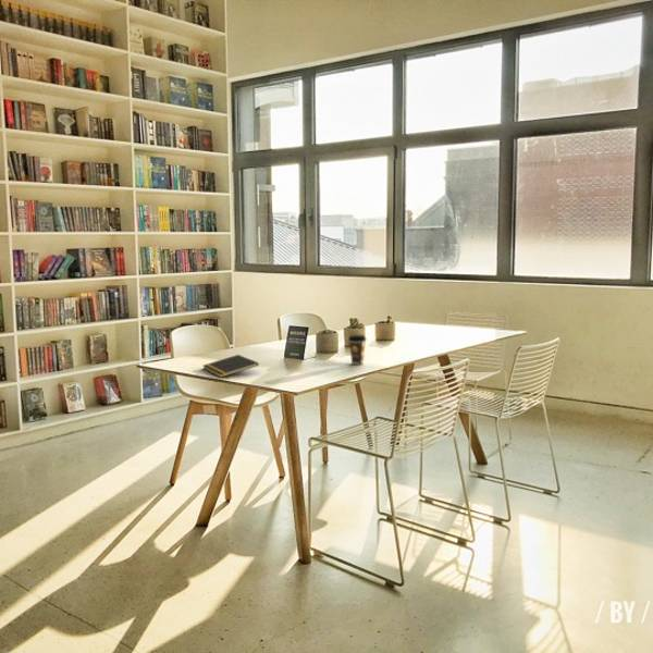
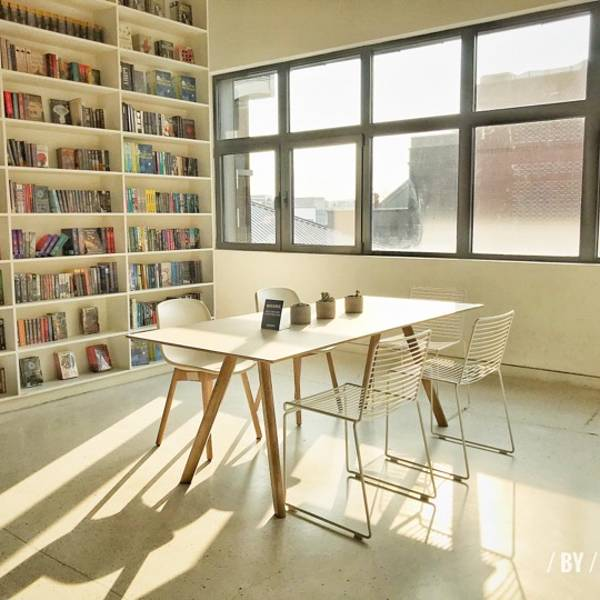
- notepad (230, 365)
- coffee cup (357, 349)
